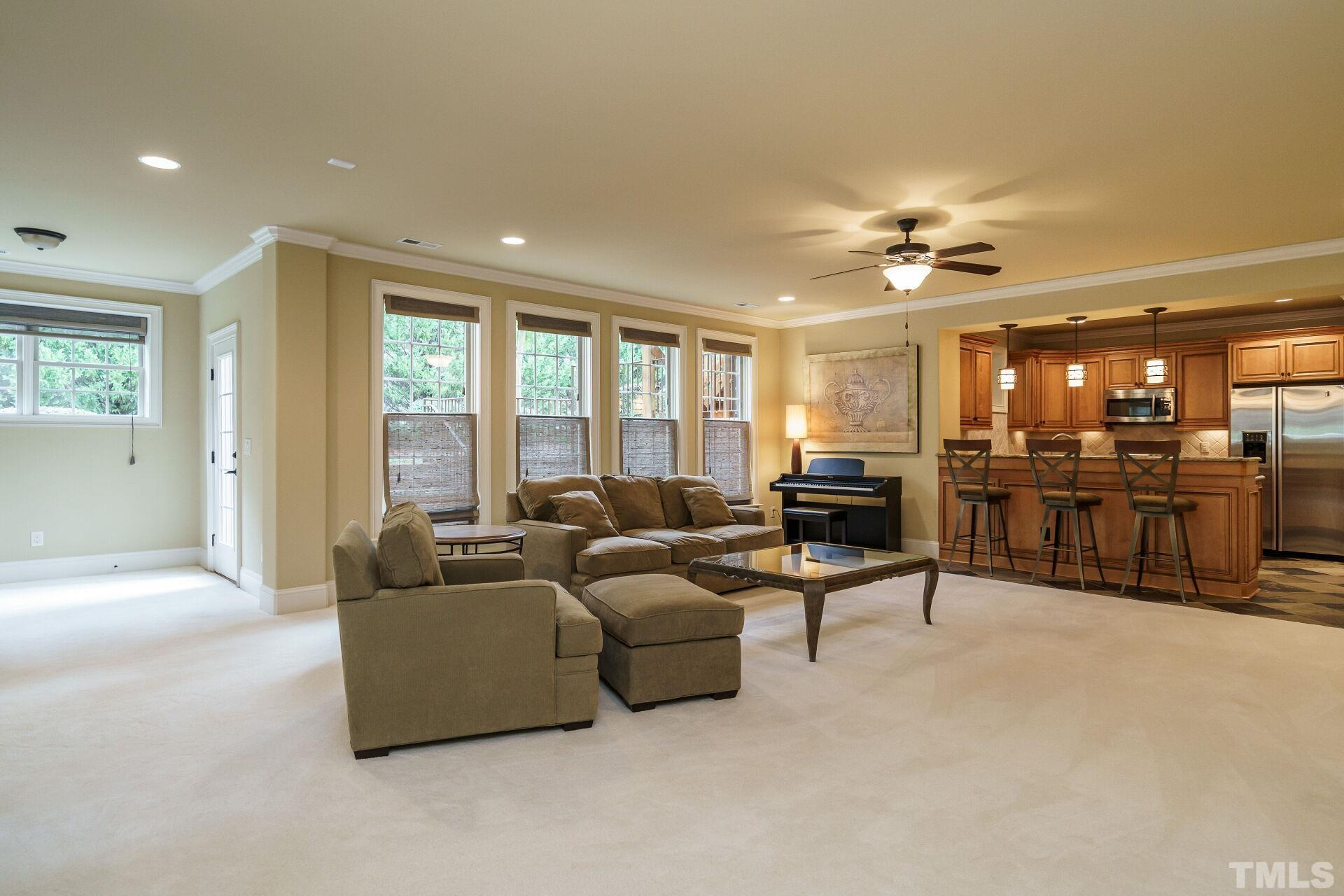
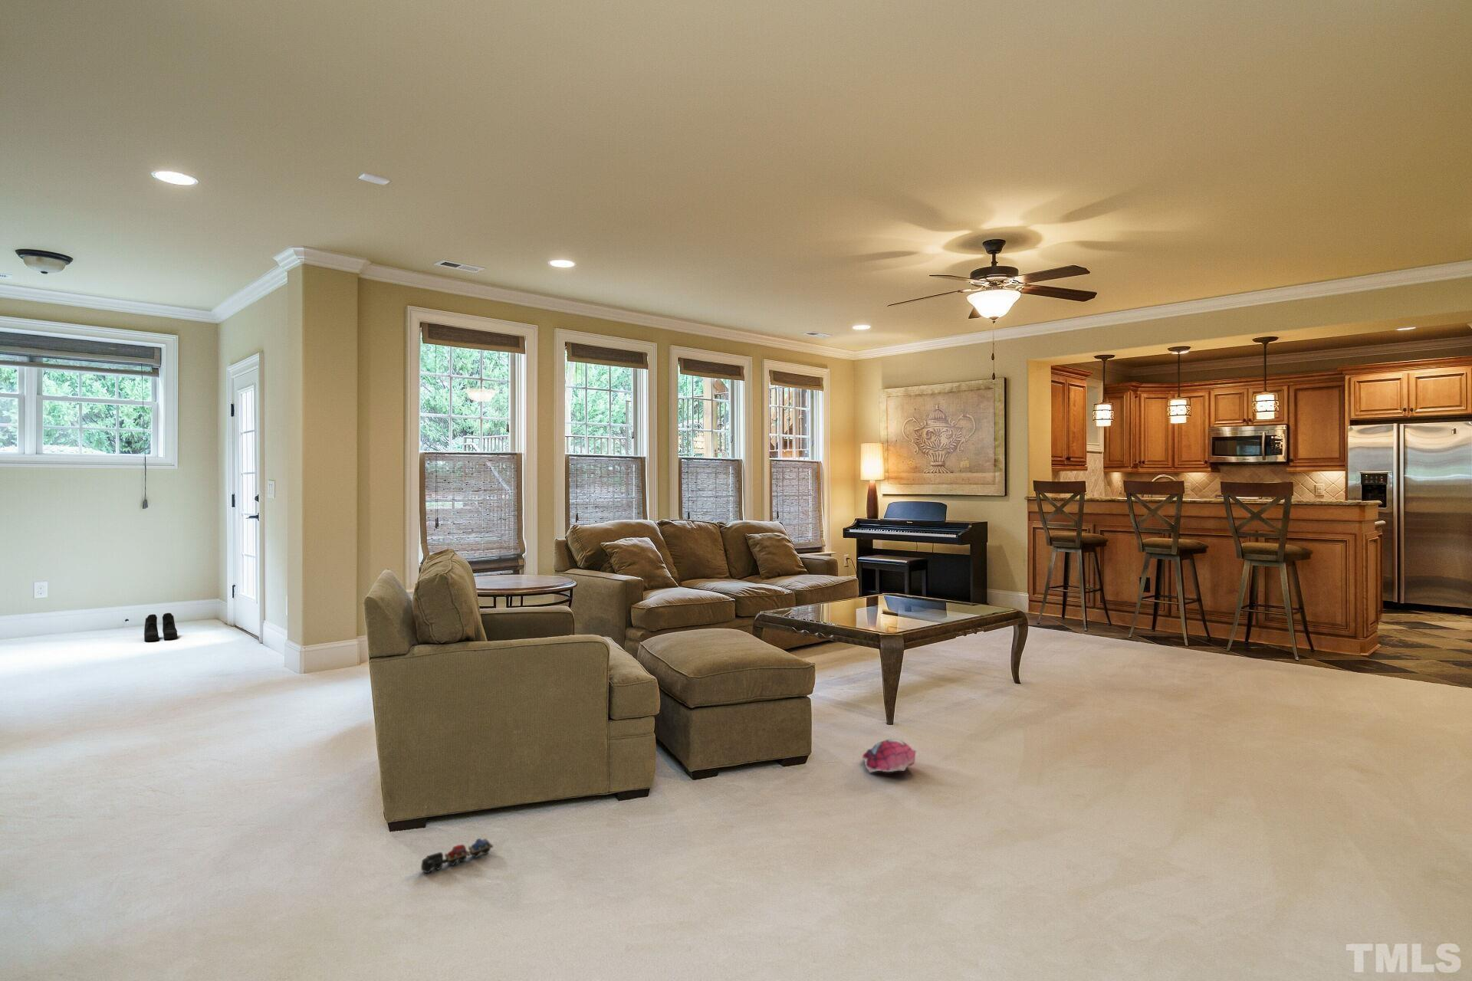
+ plush toy (888, 753)
+ boots (162, 626)
+ toy train (458, 853)
